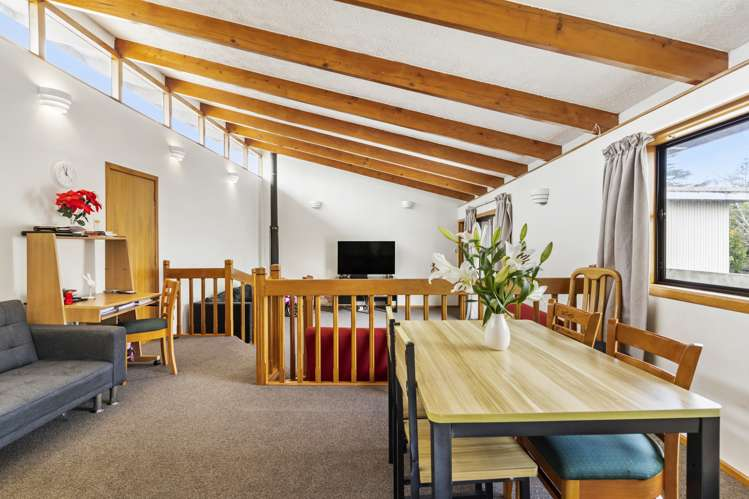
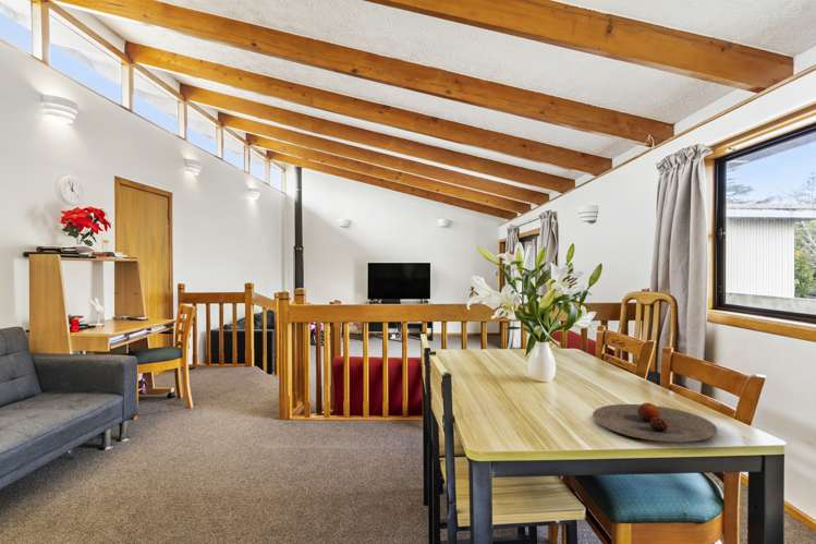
+ plate (650, 415)
